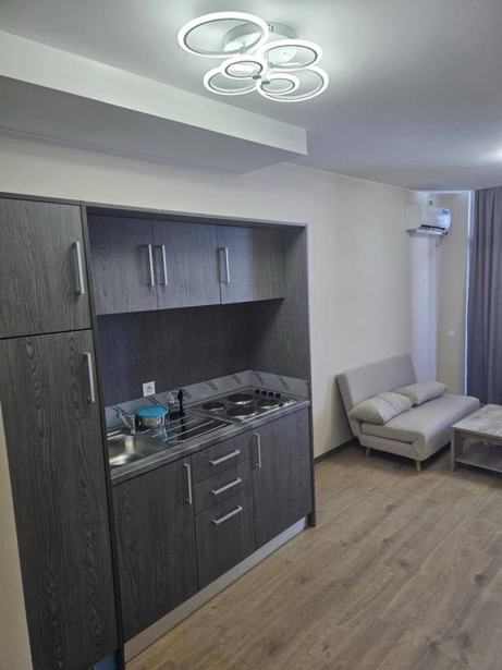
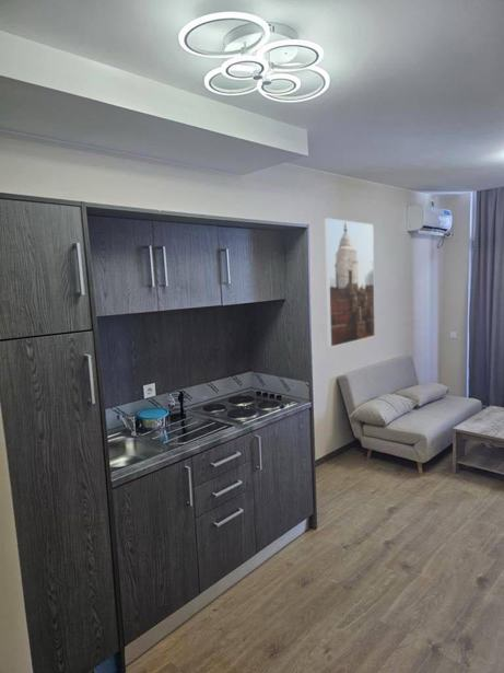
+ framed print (351, 282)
